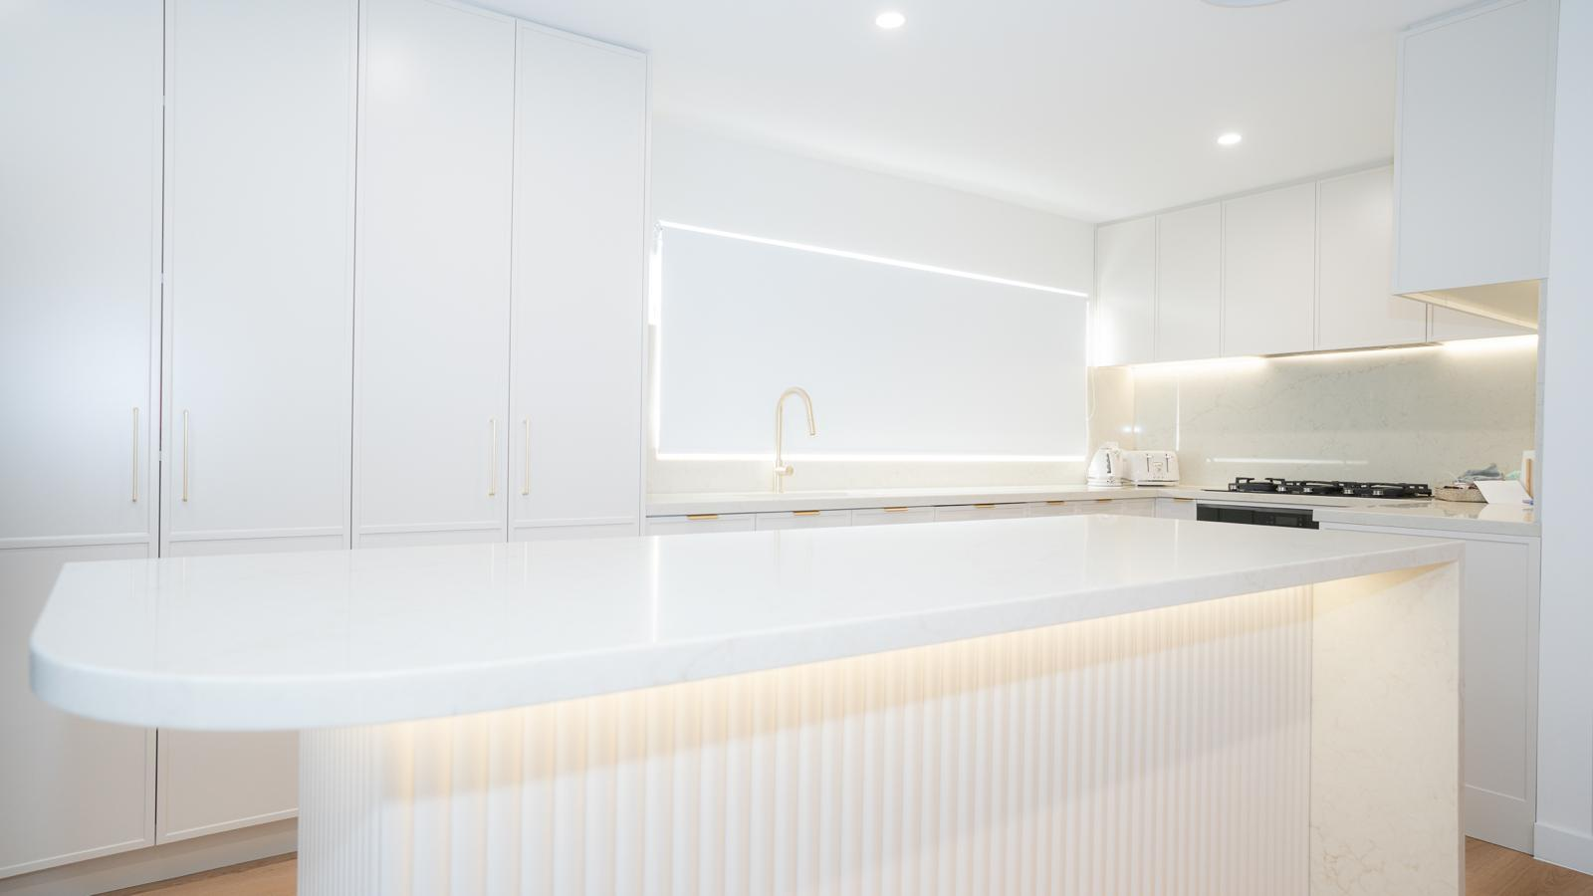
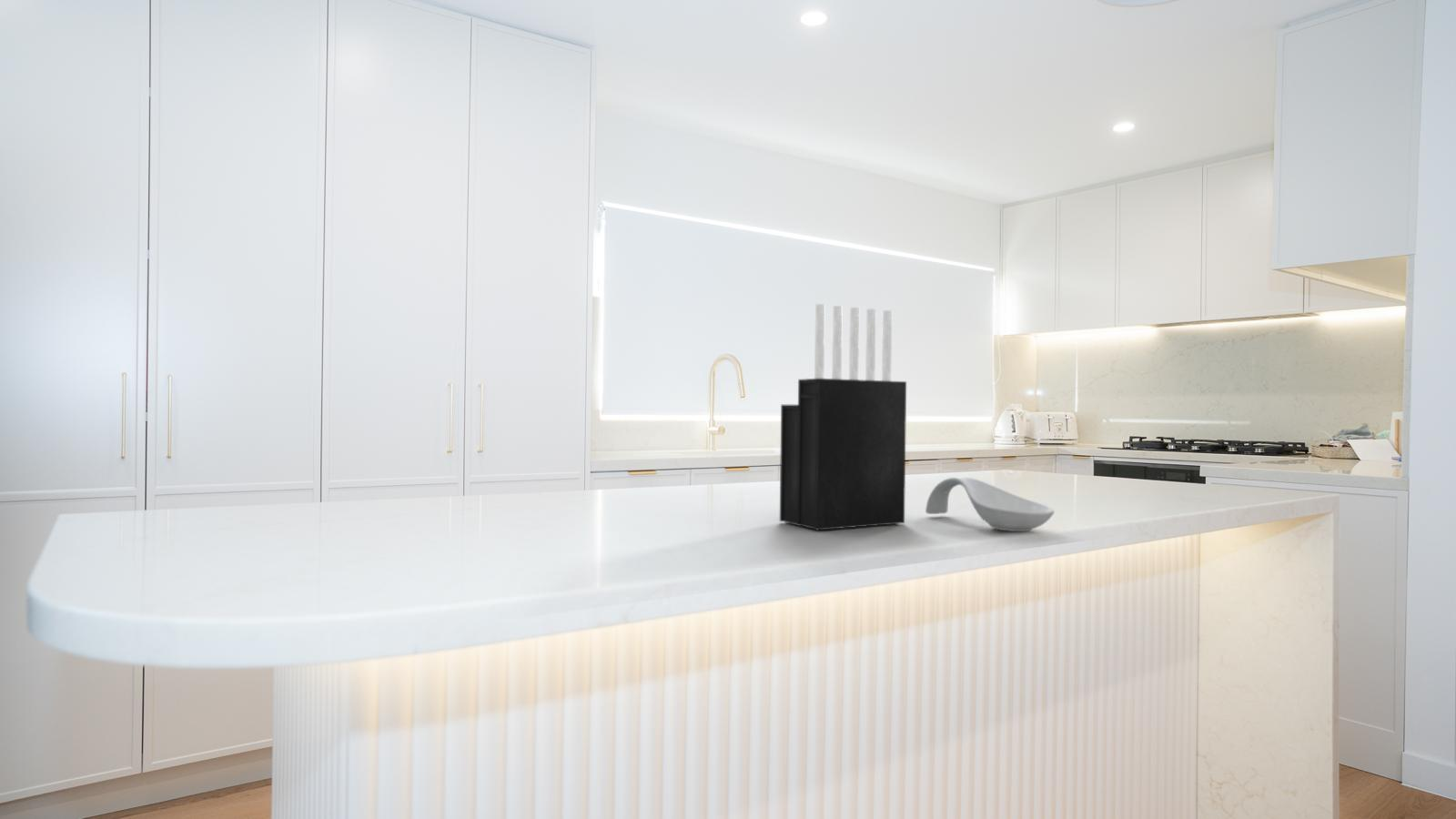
+ spoon rest (984, 501)
+ knife block (839, 416)
